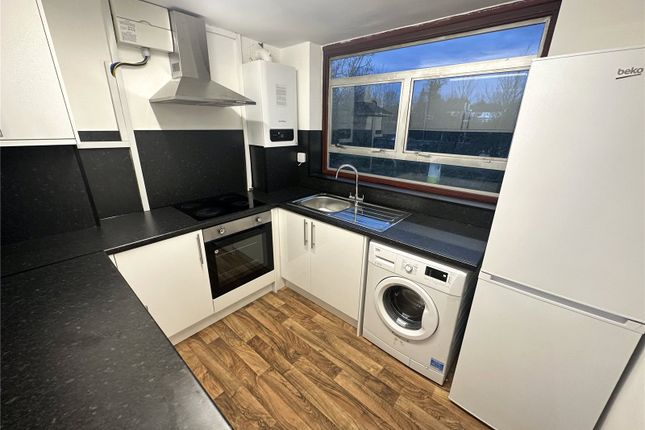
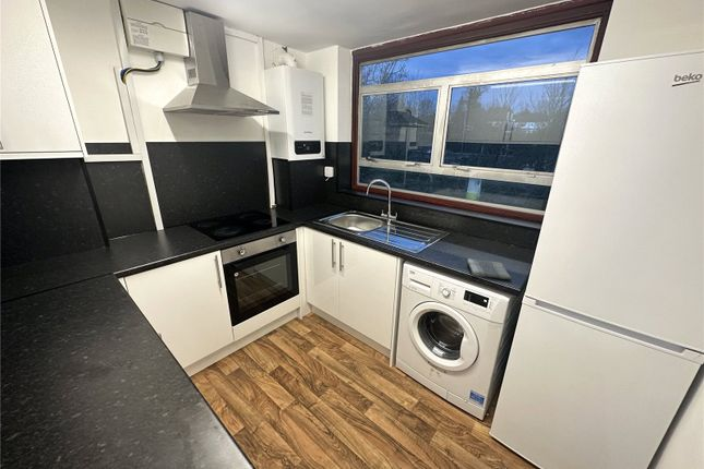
+ dish towel (488, 267)
